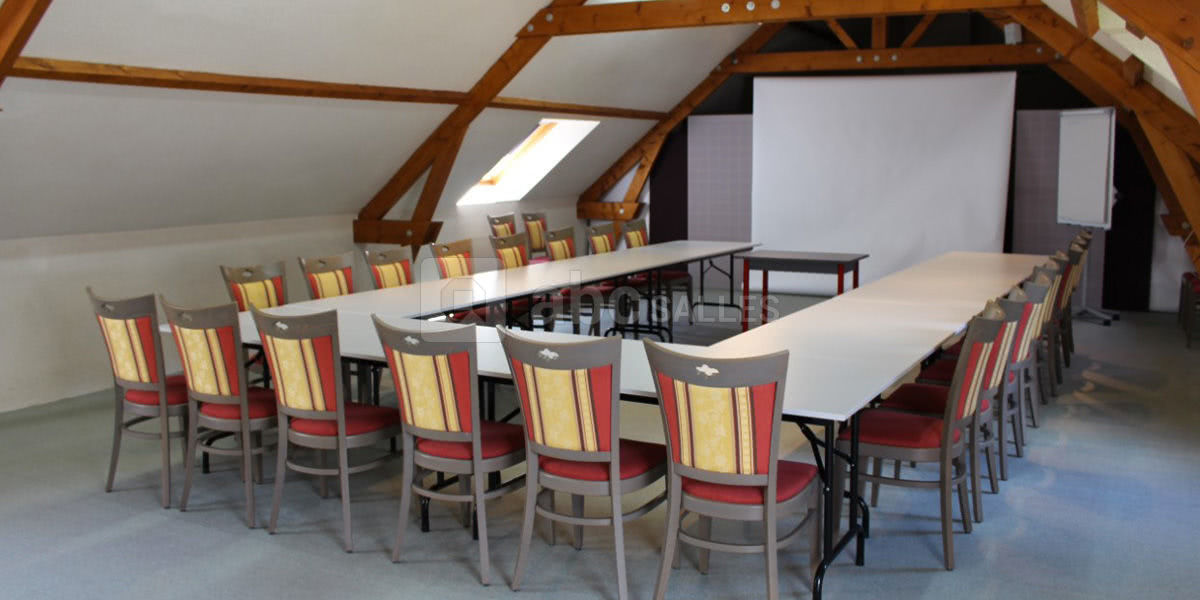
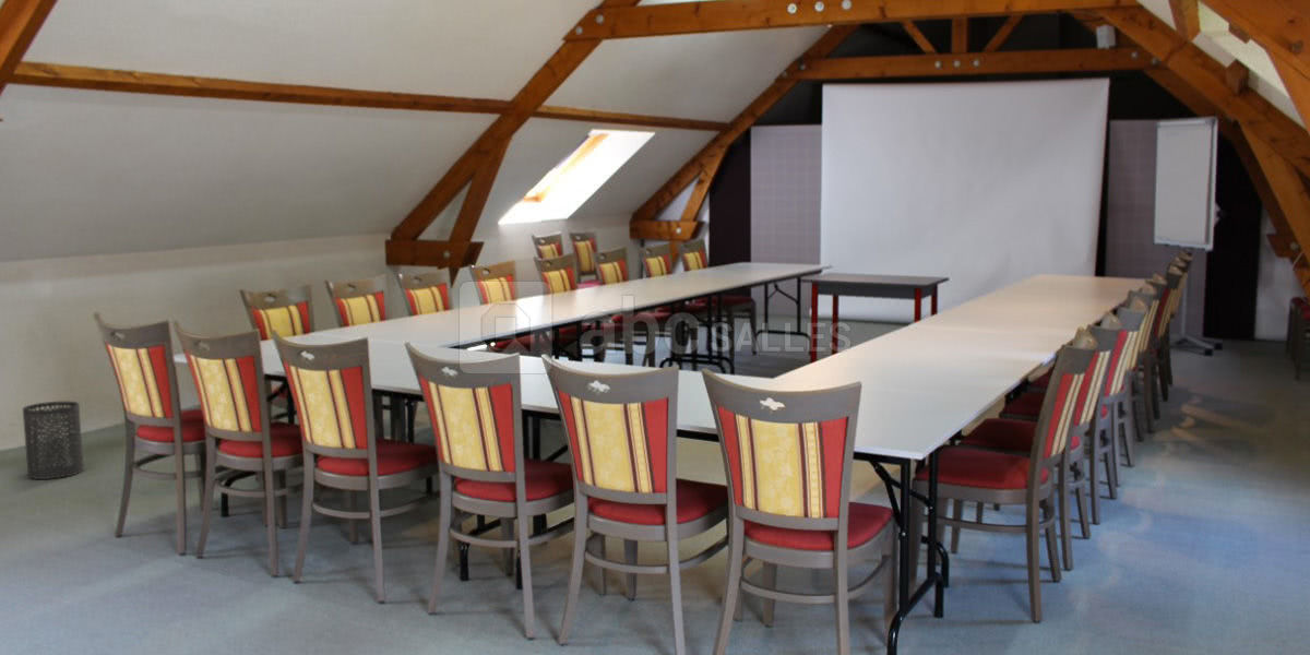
+ trash can (53, 439)
